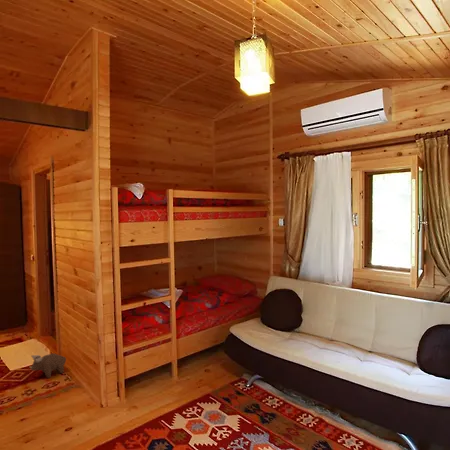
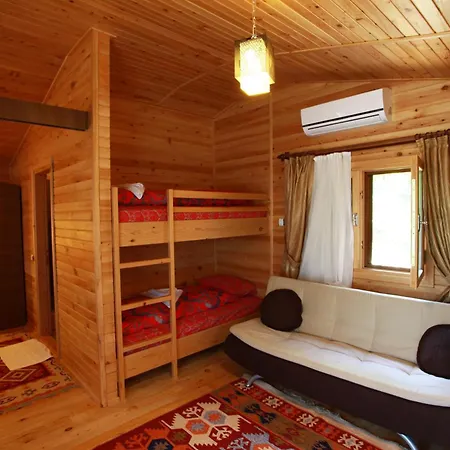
- plush toy (48, 364)
